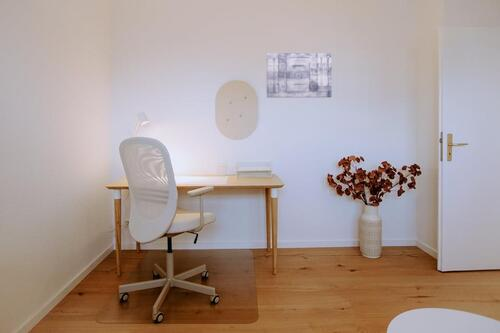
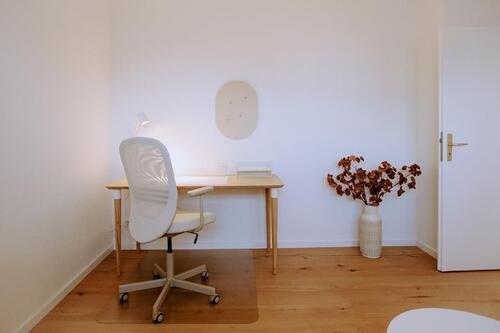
- wall art (299, 75)
